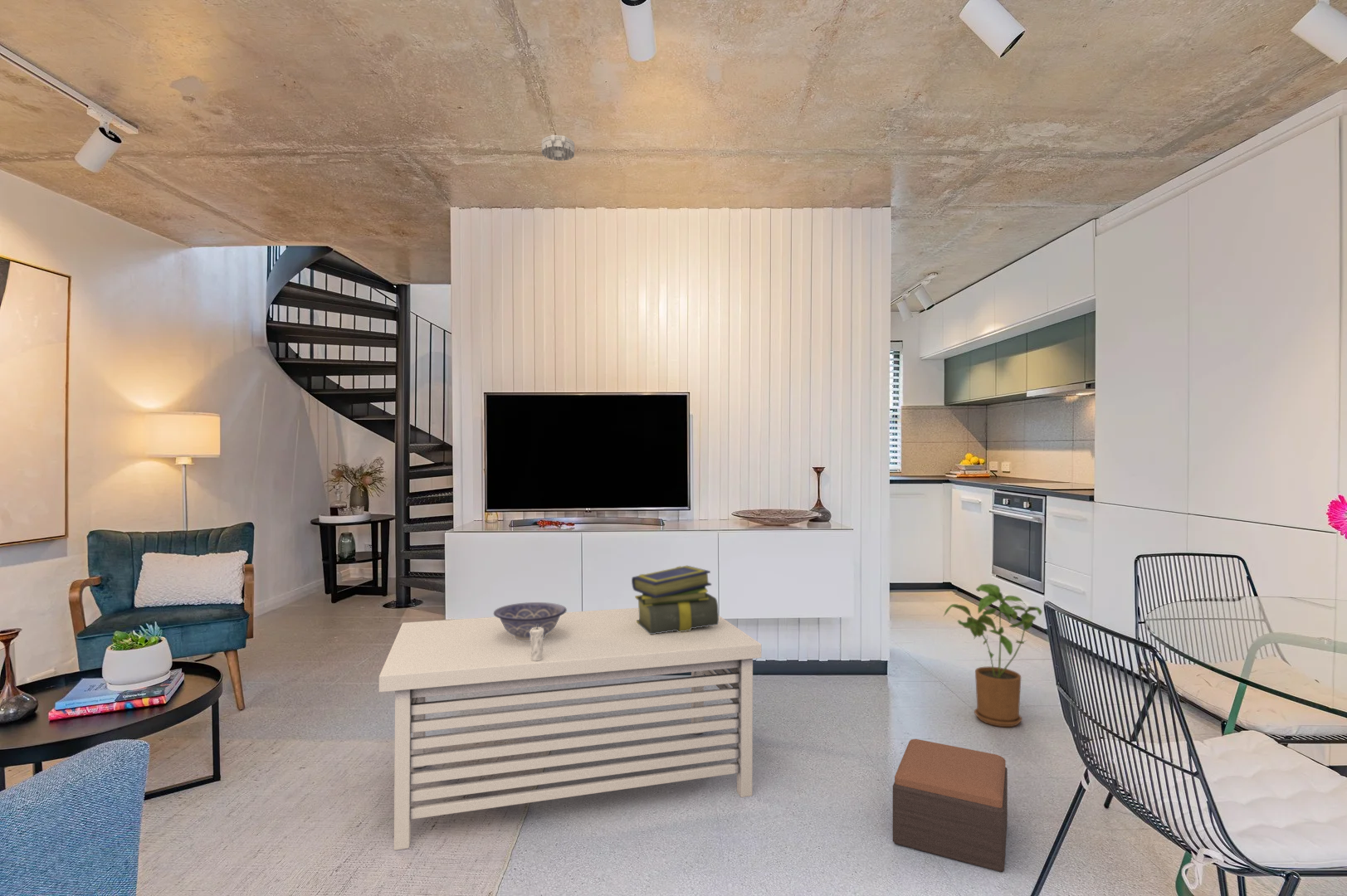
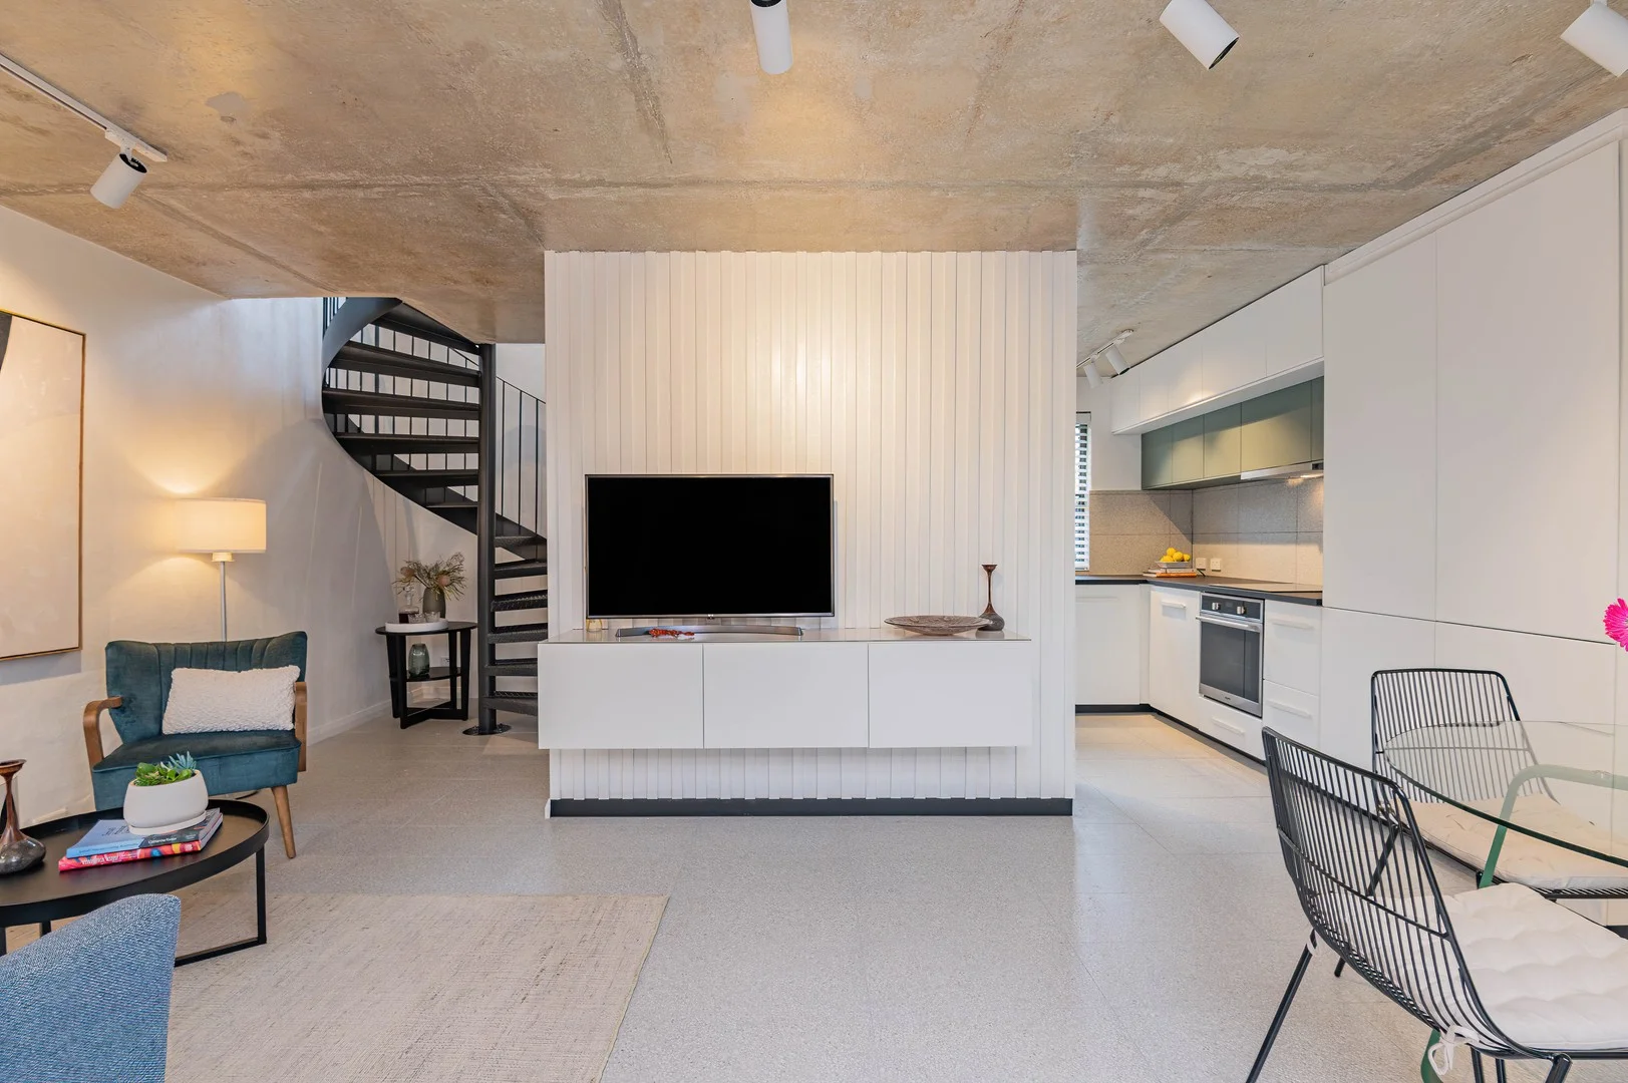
- footstool (951, 796)
- house plant (989, 650)
- candle (536, 640)
- coffee table (571, 705)
- smoke detector (558, 147)
- stack of books (674, 597)
- decorative bowl (530, 623)
